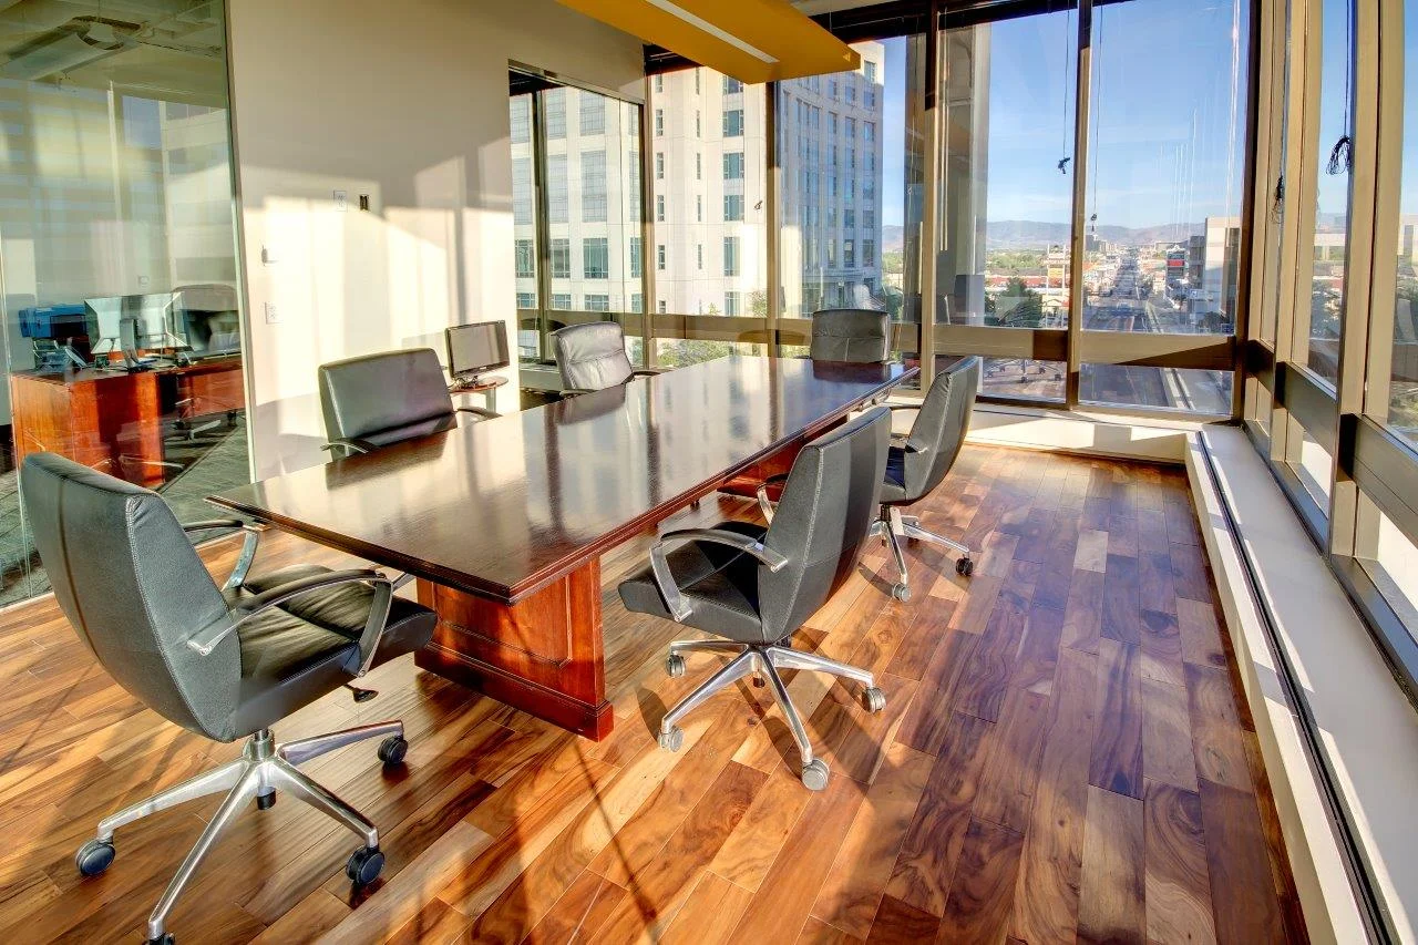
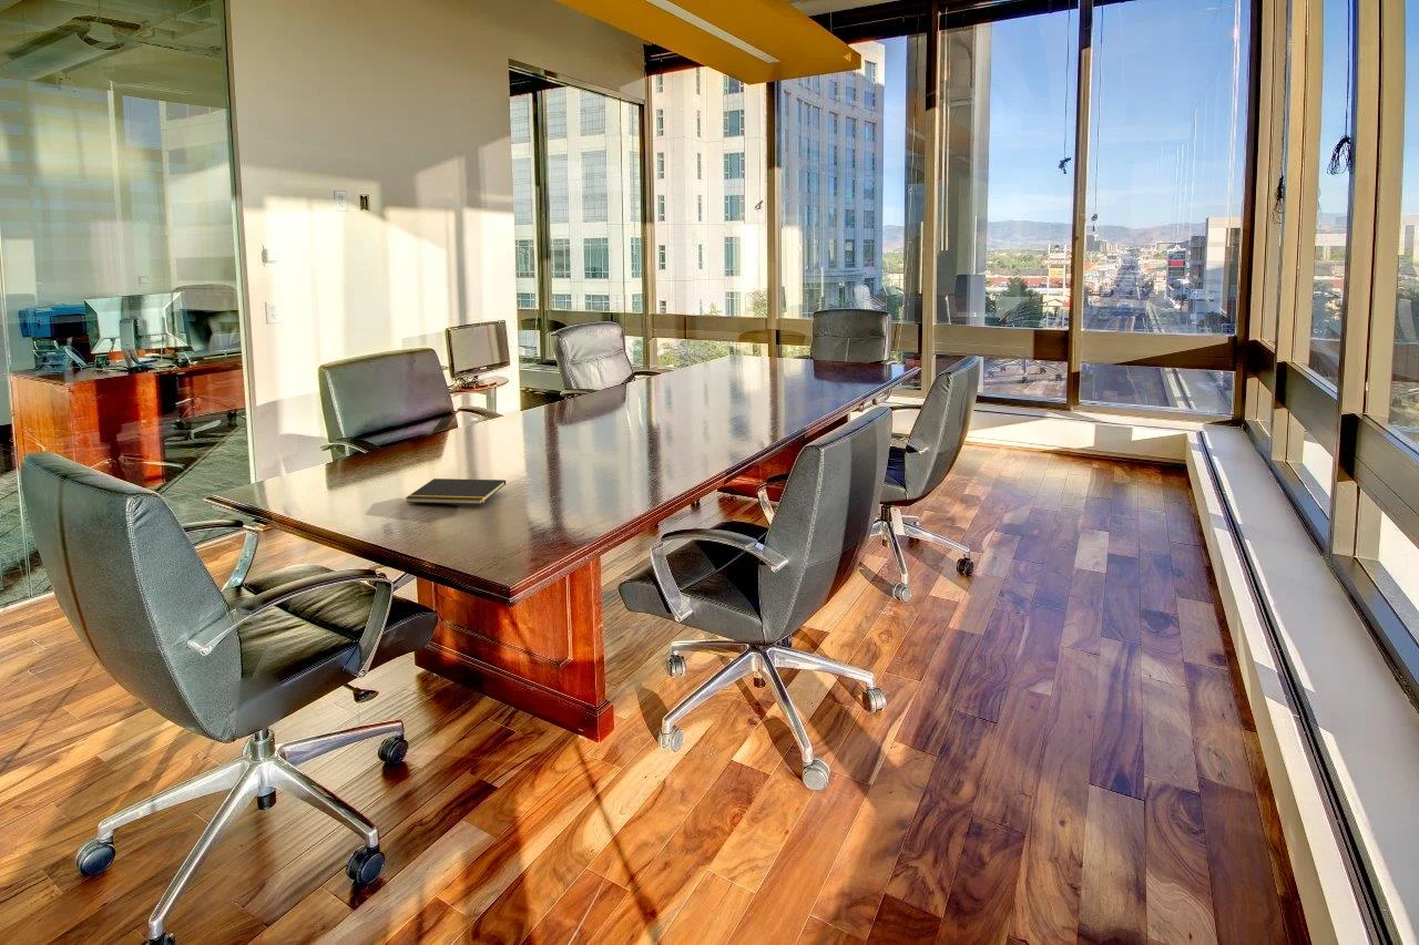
+ notepad (457, 491)
